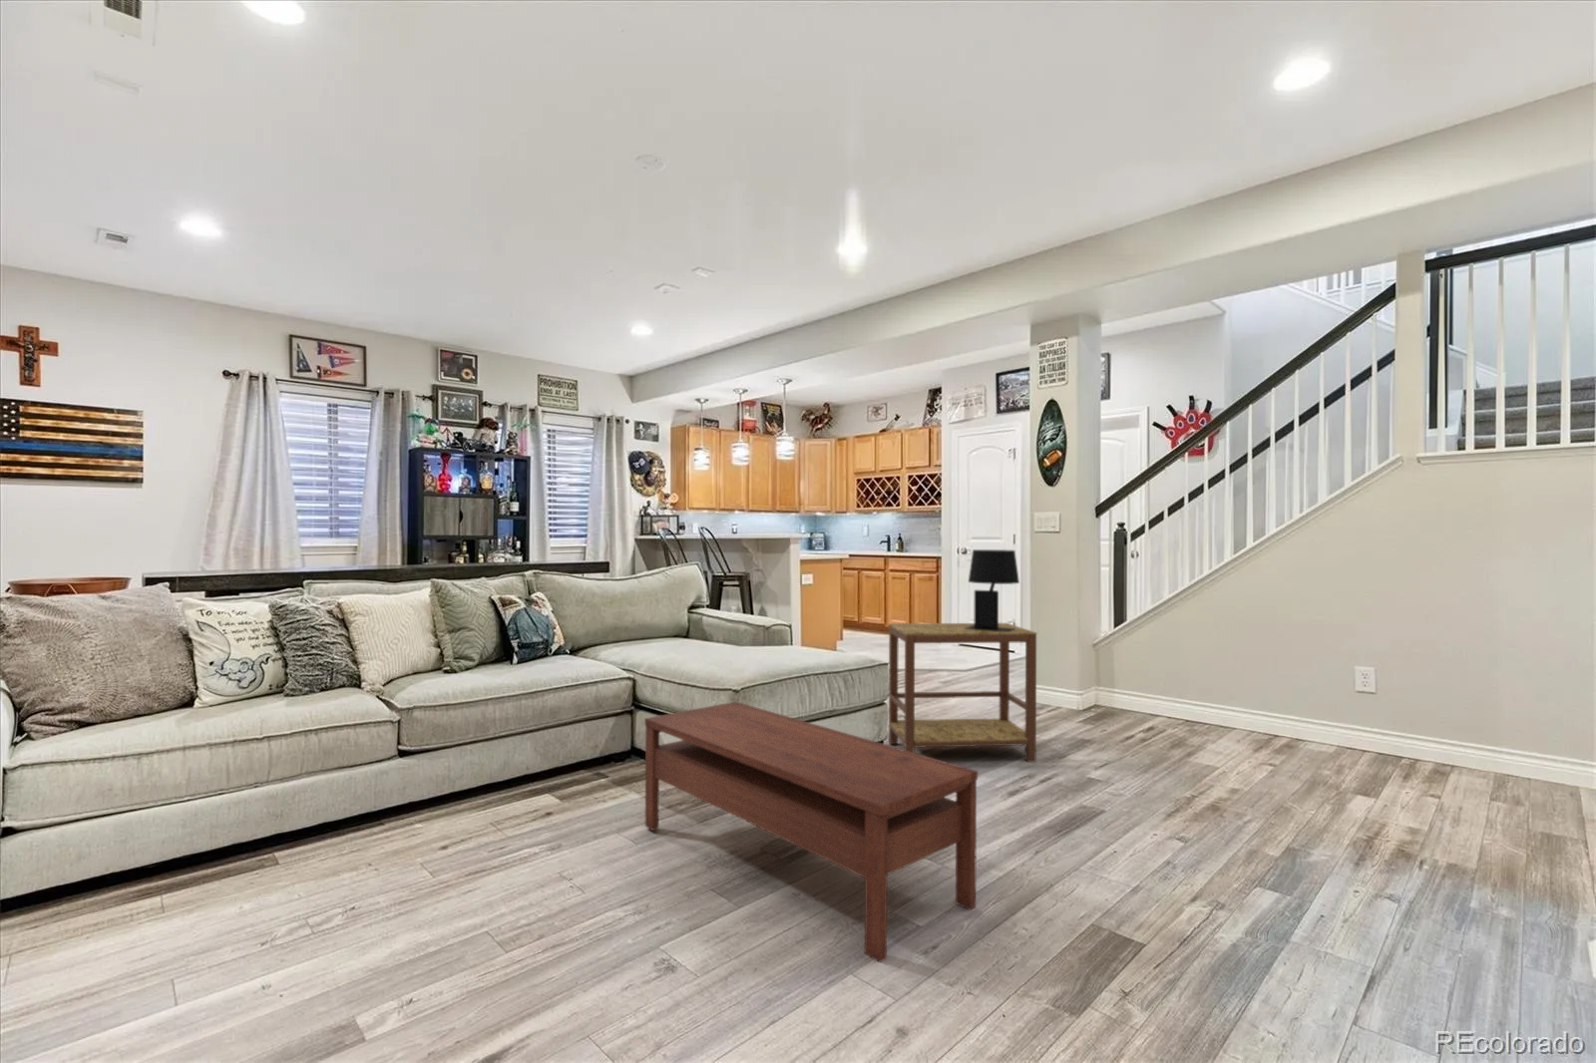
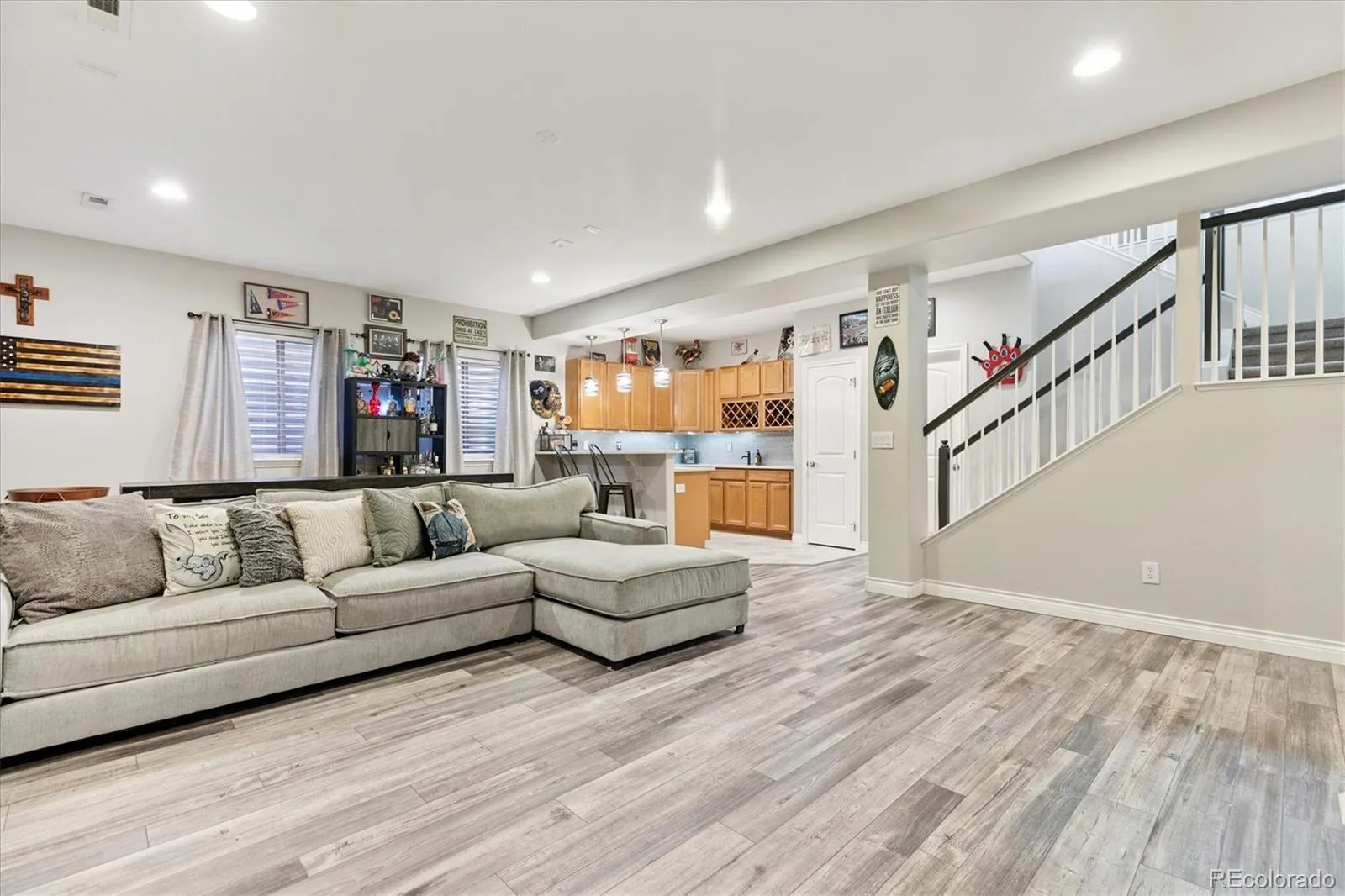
- side table (959, 692)
- table lamp (992, 588)
- coffee table (790, 802)
